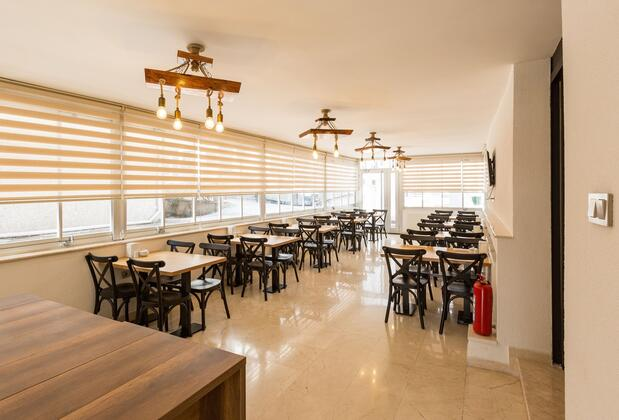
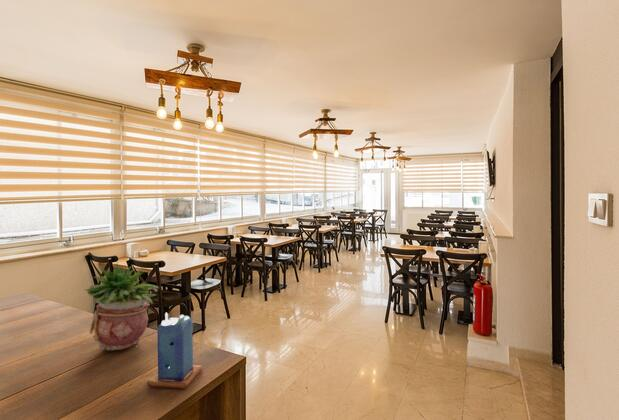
+ candle (176, 345)
+ potted plant (124, 303)
